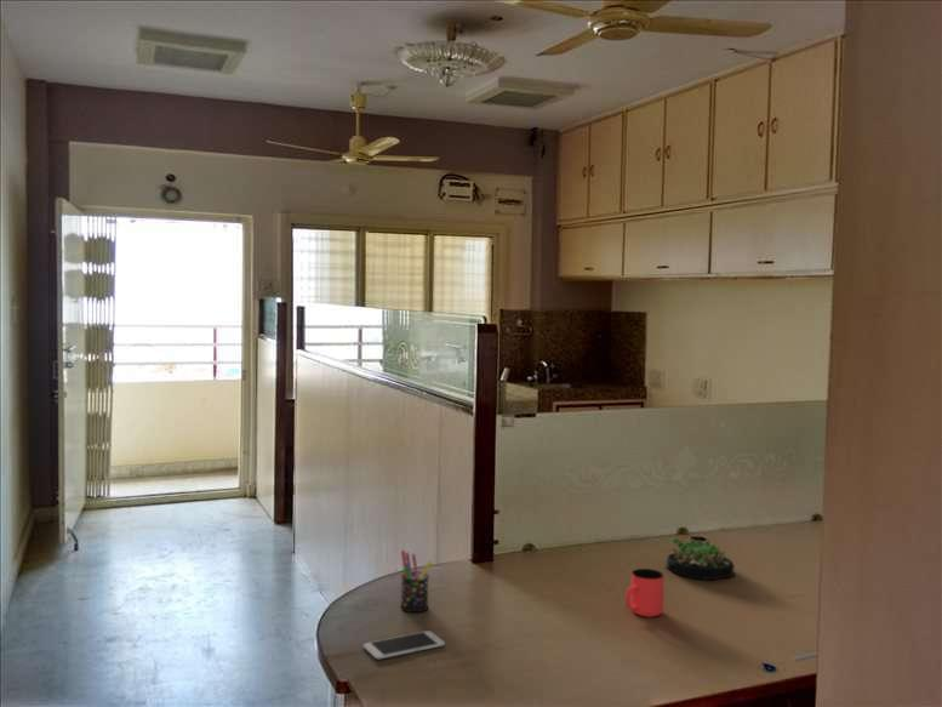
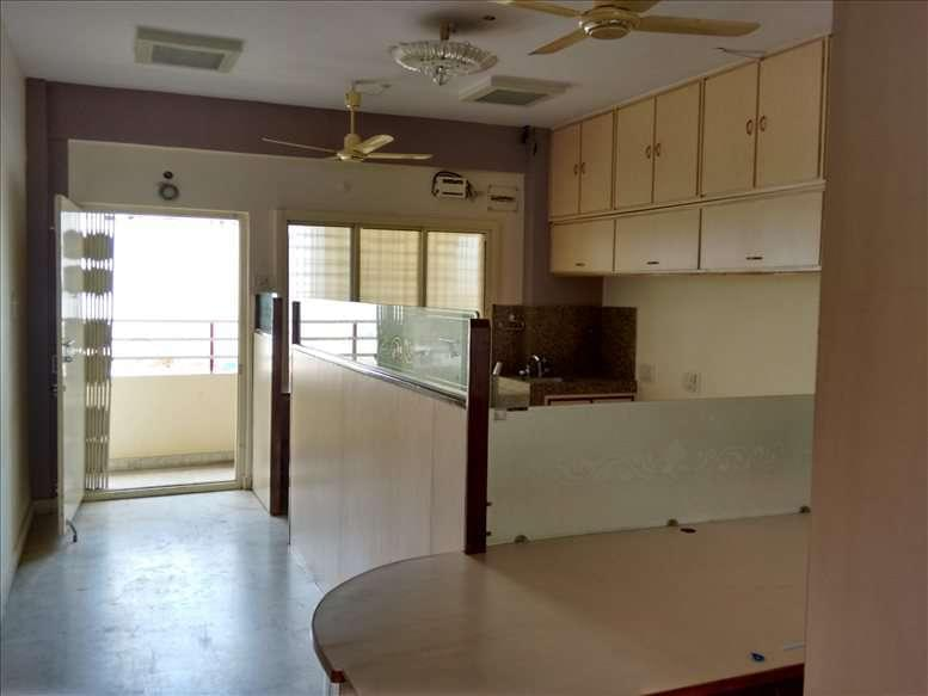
- succulent plant (697, 555)
- smartphone (404, 644)
- pen holder (411, 581)
- cup (643, 594)
